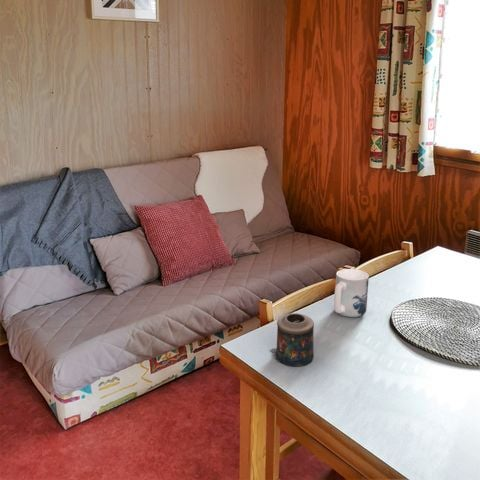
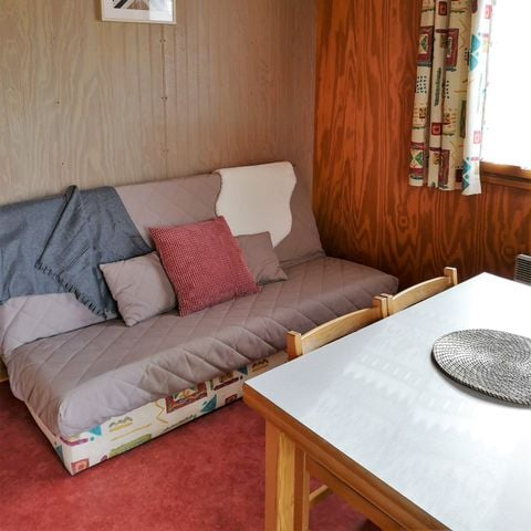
- mug (350, 294)
- candle (291, 335)
